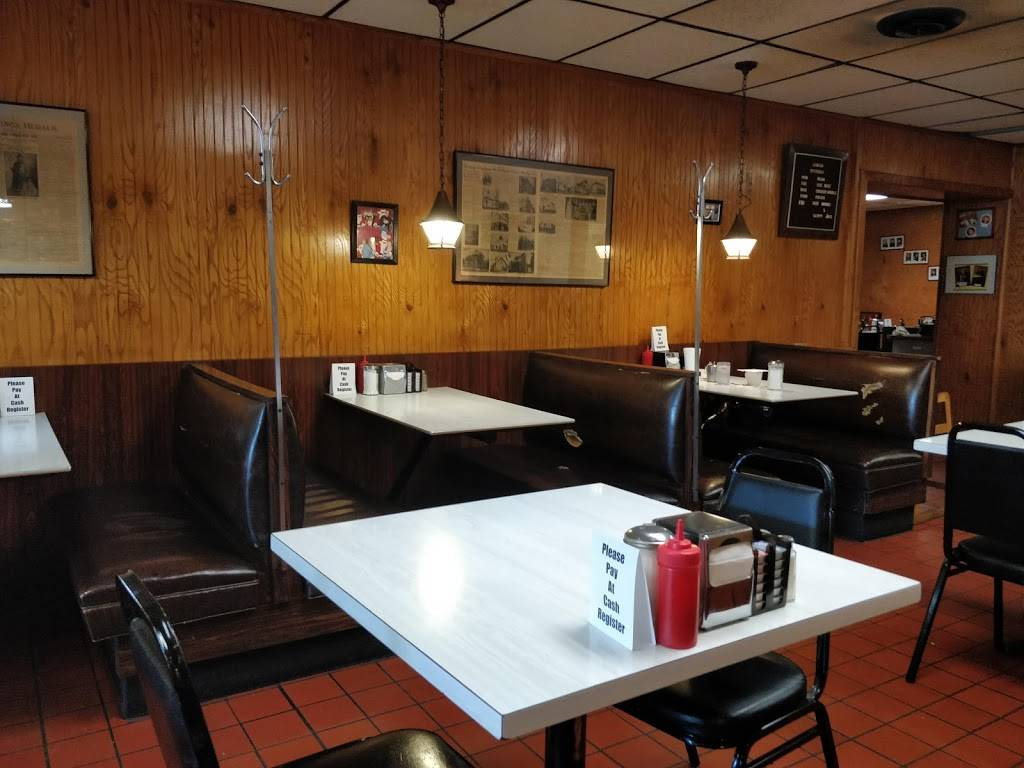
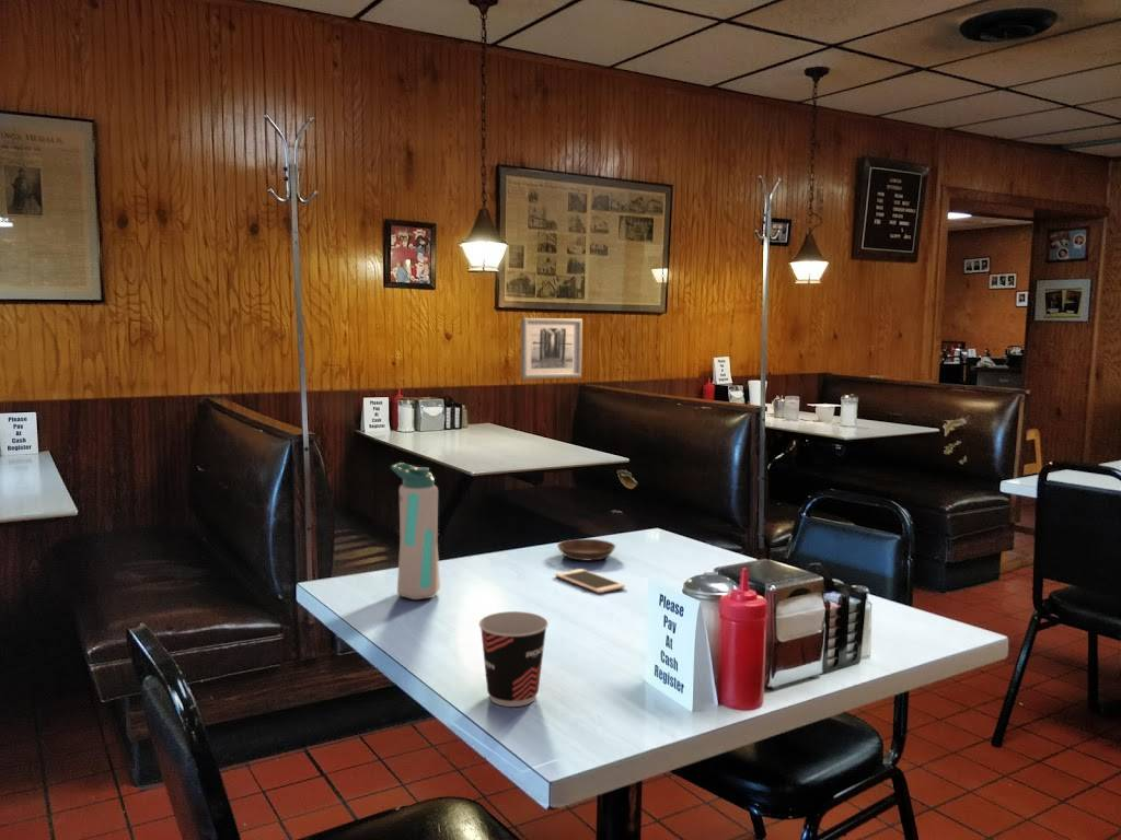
+ saucer (586, 550)
+ cup (512, 660)
+ wall art (552, 348)
+ cell phone (589, 580)
+ water bottle (415, 529)
